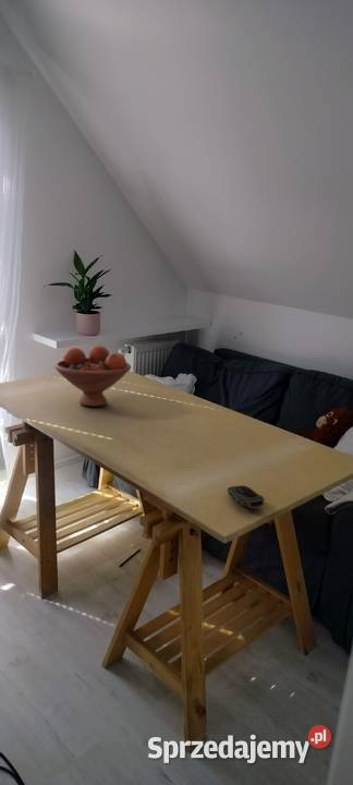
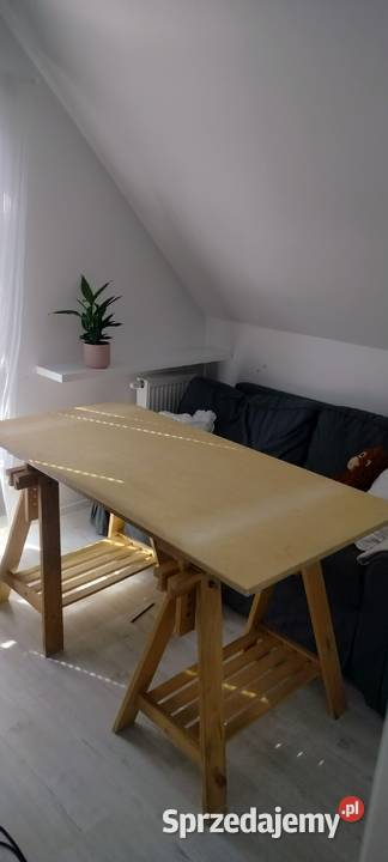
- fruit bowl (93, 376)
- computer mouse (244, 495)
